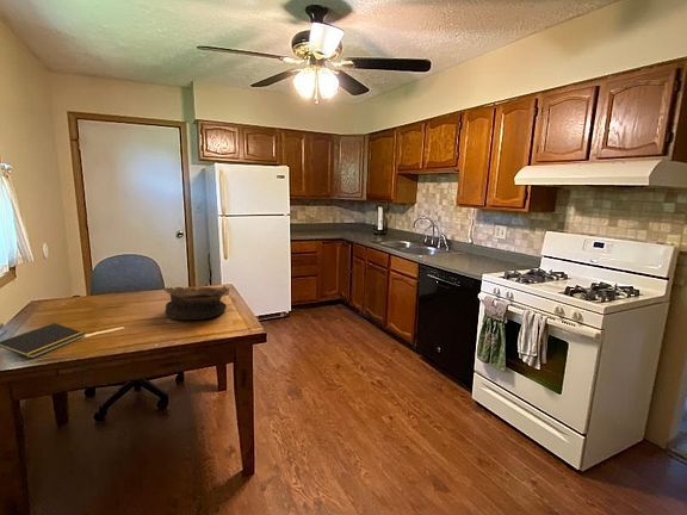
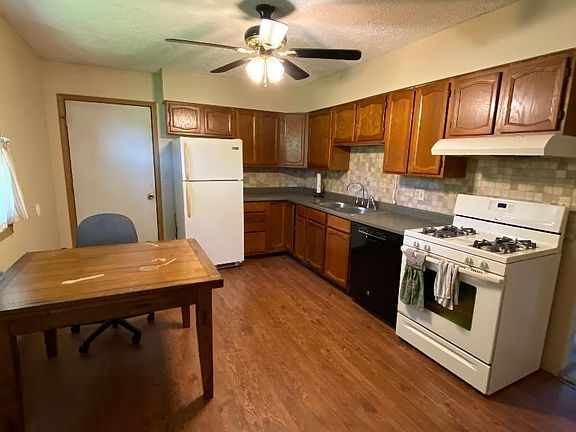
- bowl (198, 299)
- notepad (43, 339)
